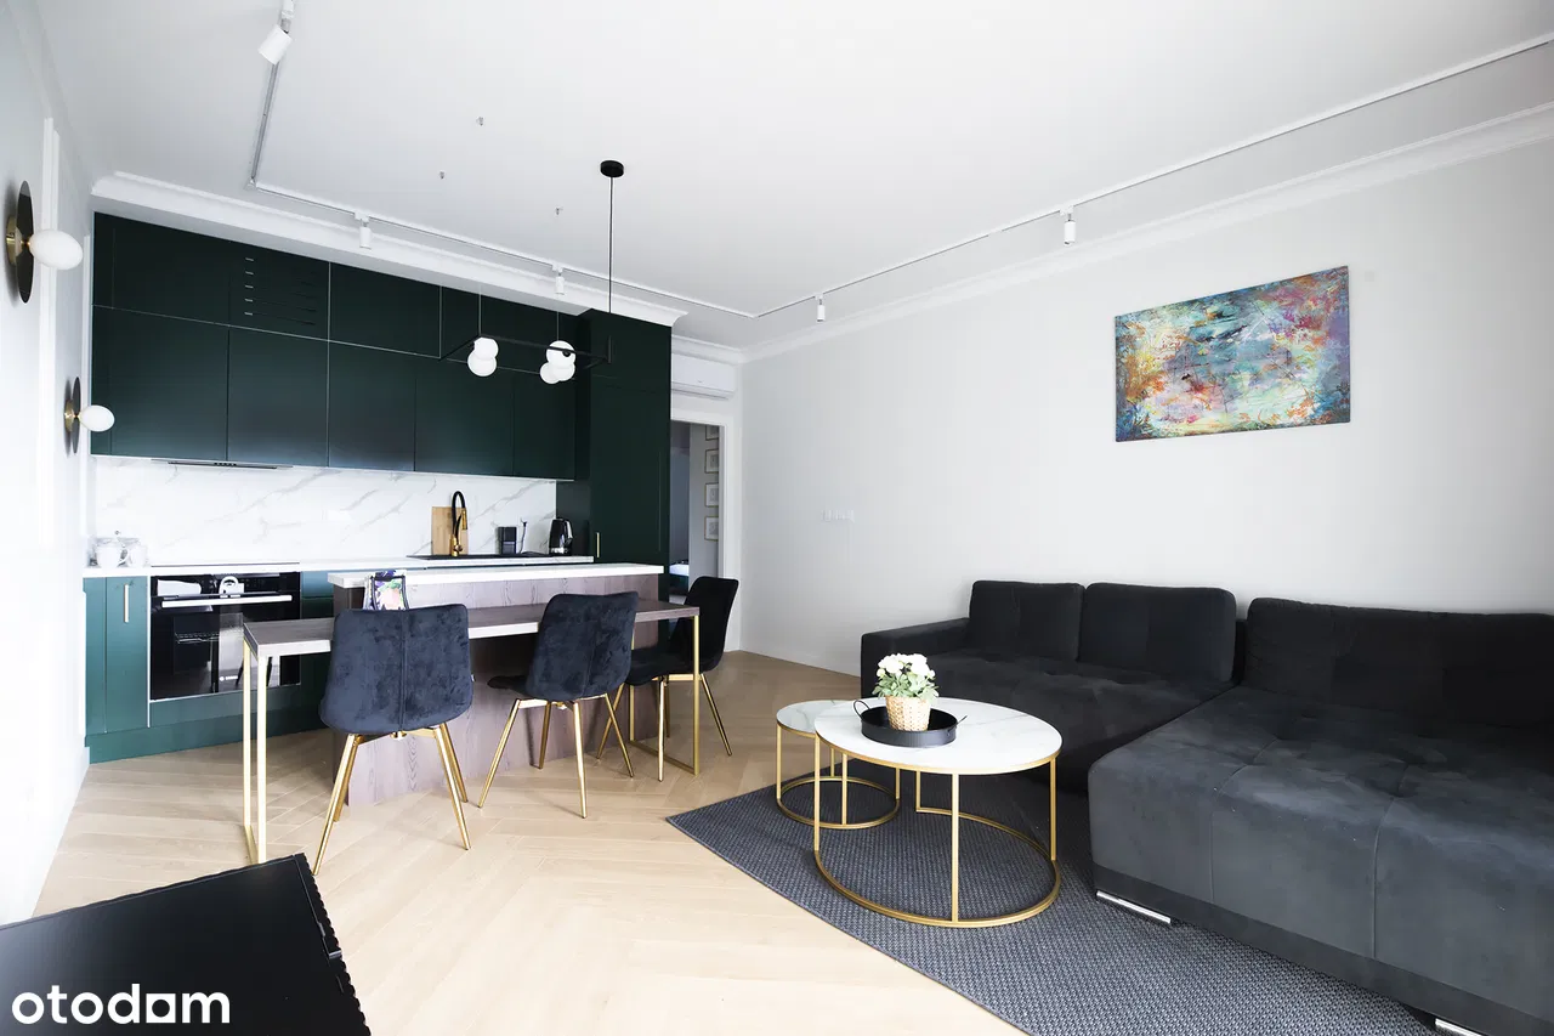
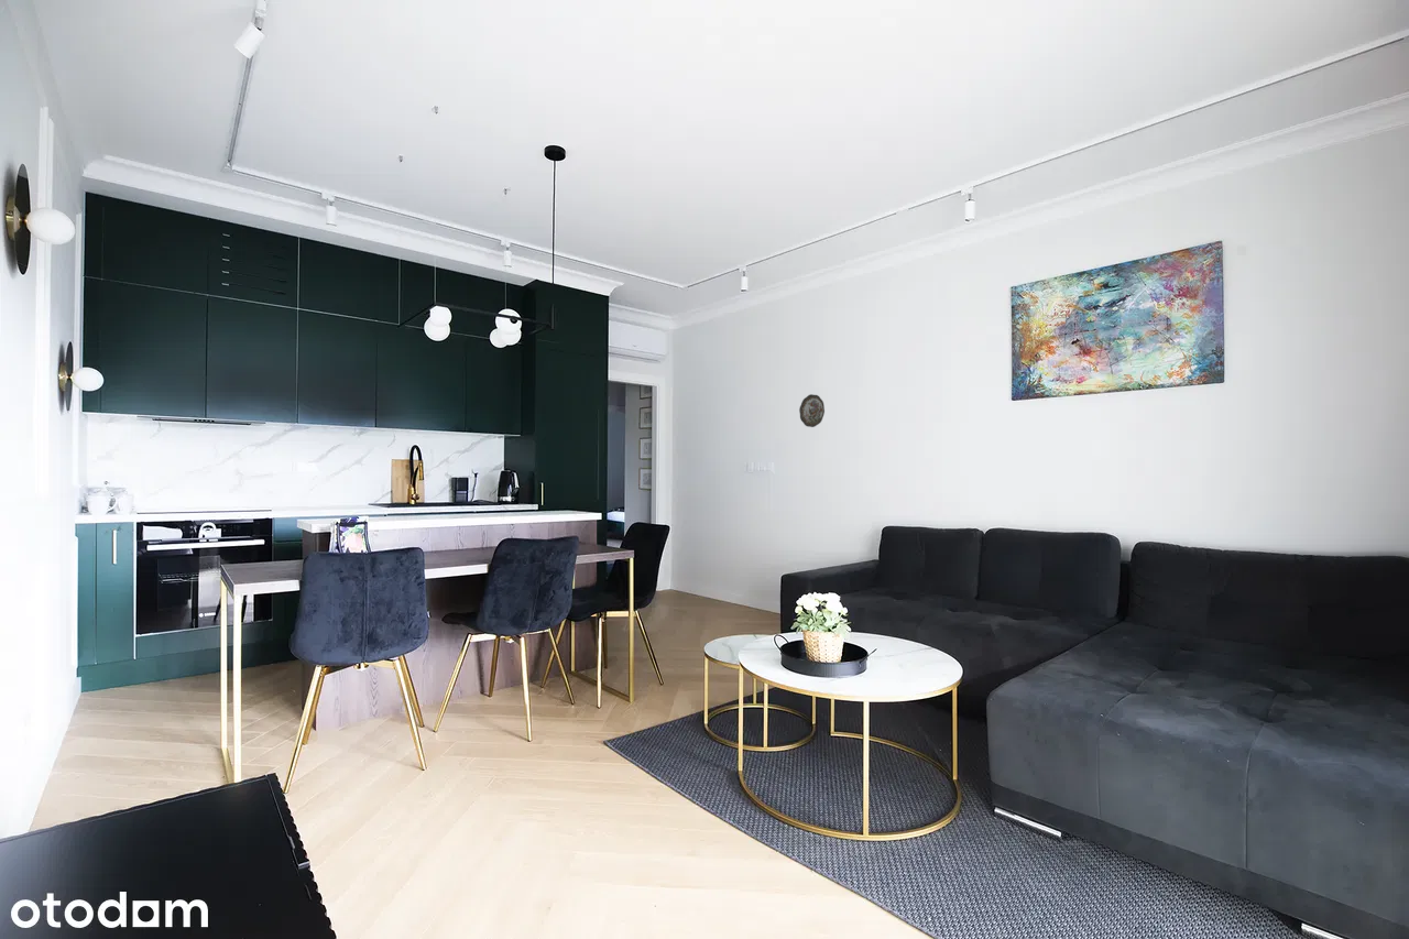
+ decorative plate (812, 411)
